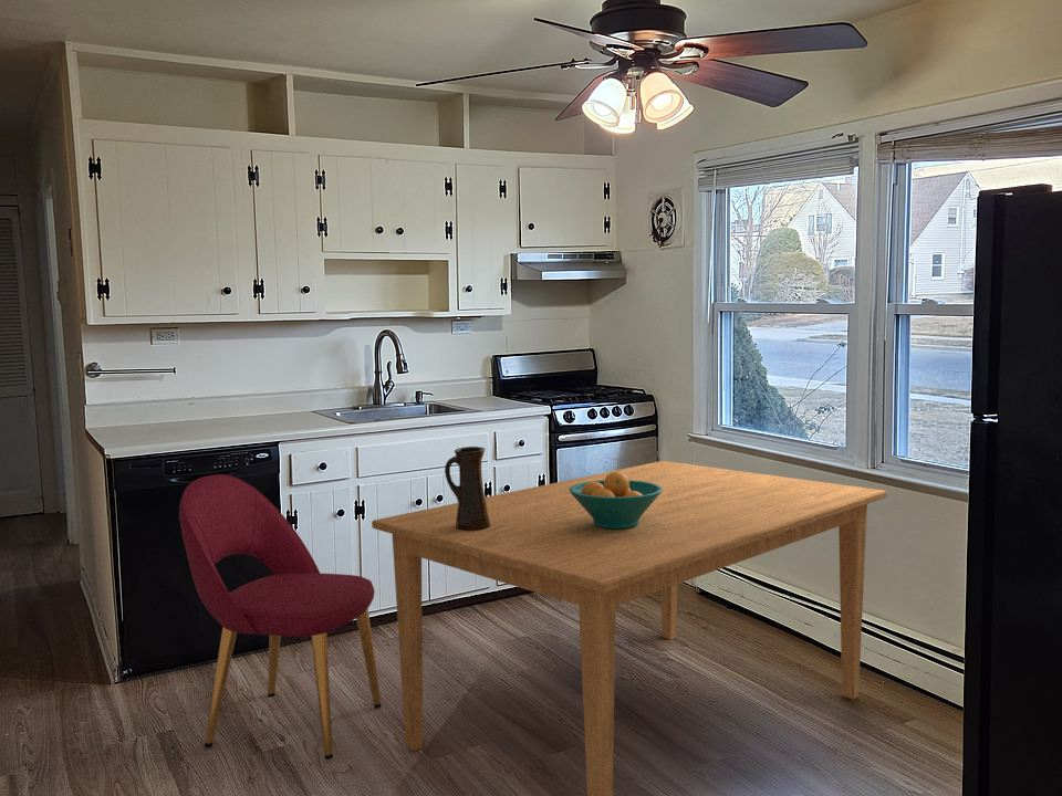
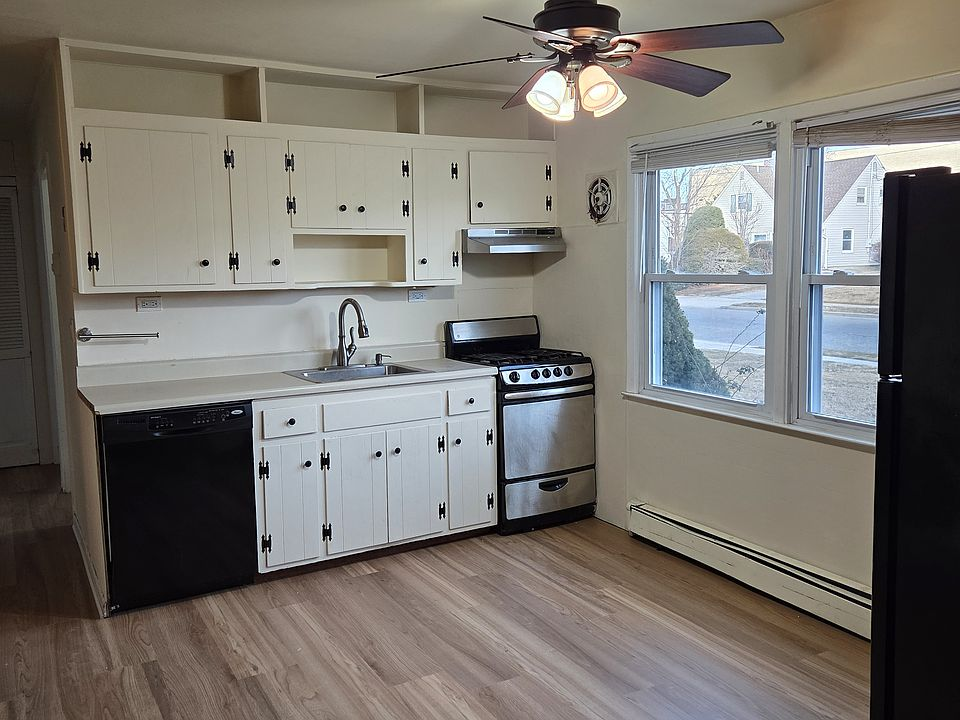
- fruit bowl (615, 498)
- dining chair (283, 603)
- dining table (635, 598)
- pitcher (467, 486)
